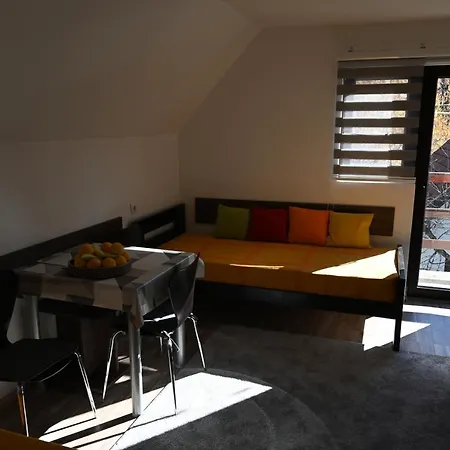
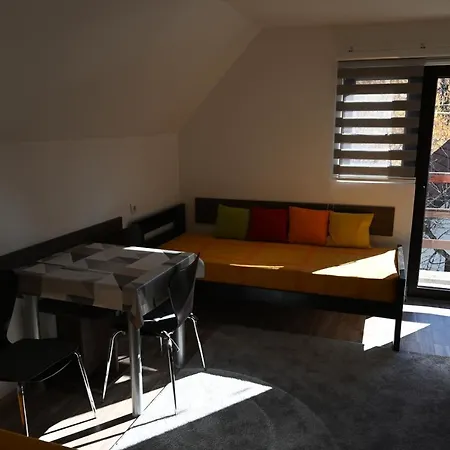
- fruit bowl (99, 256)
